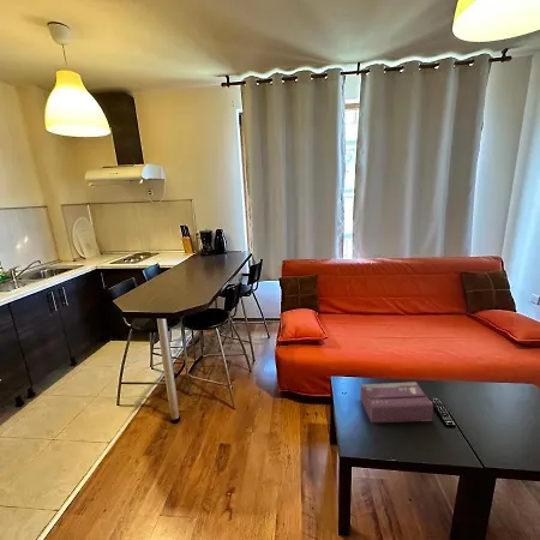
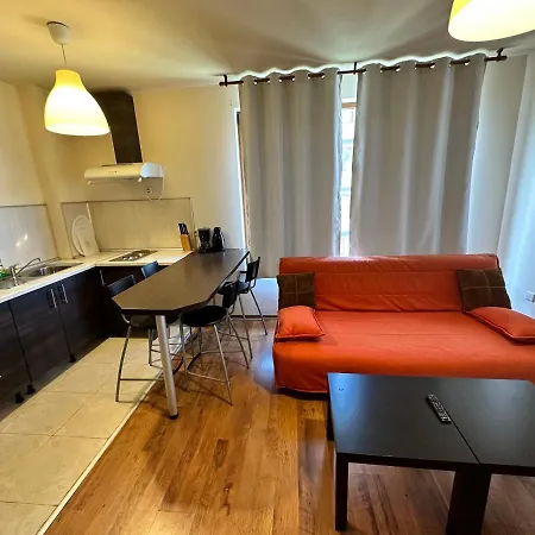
- tissue box (395, 401)
